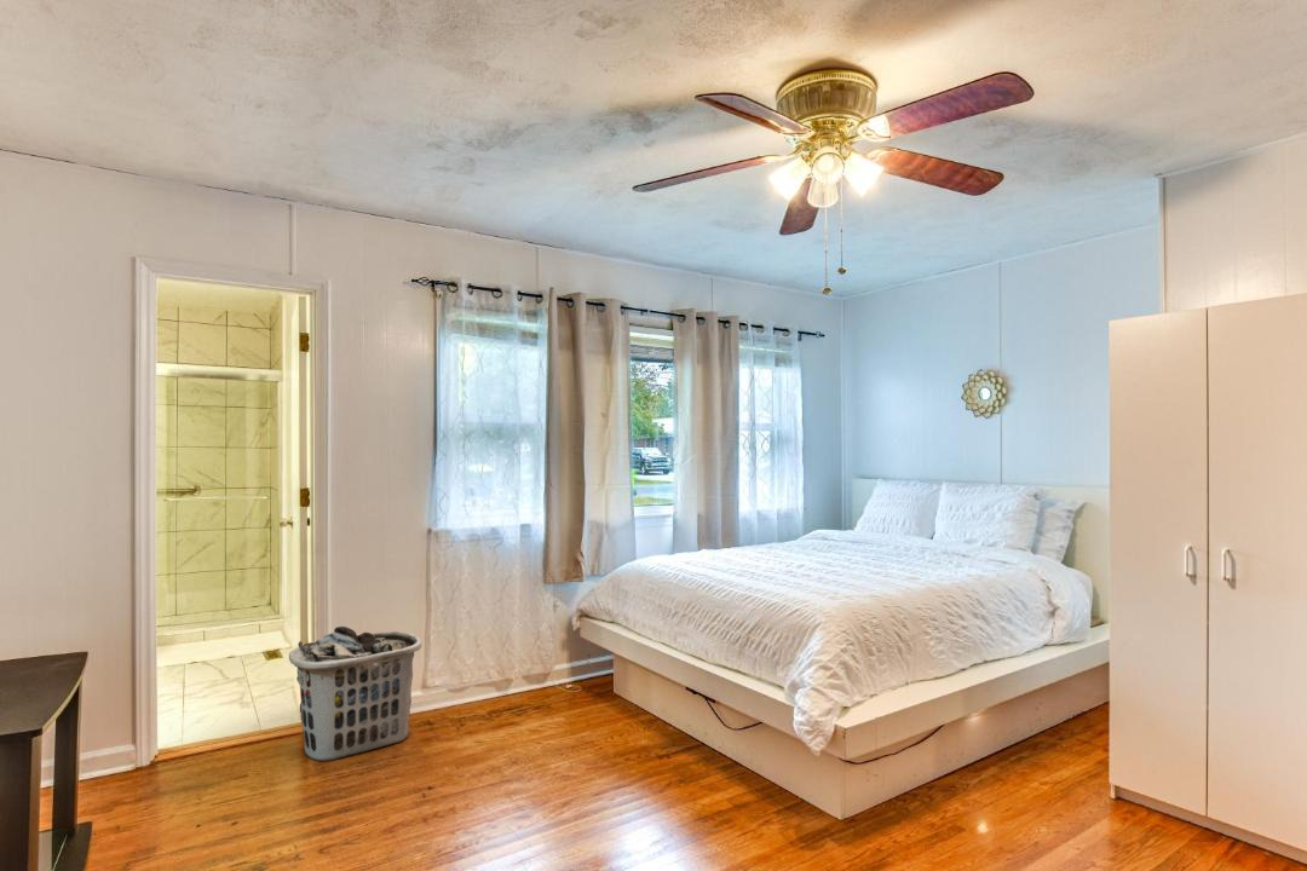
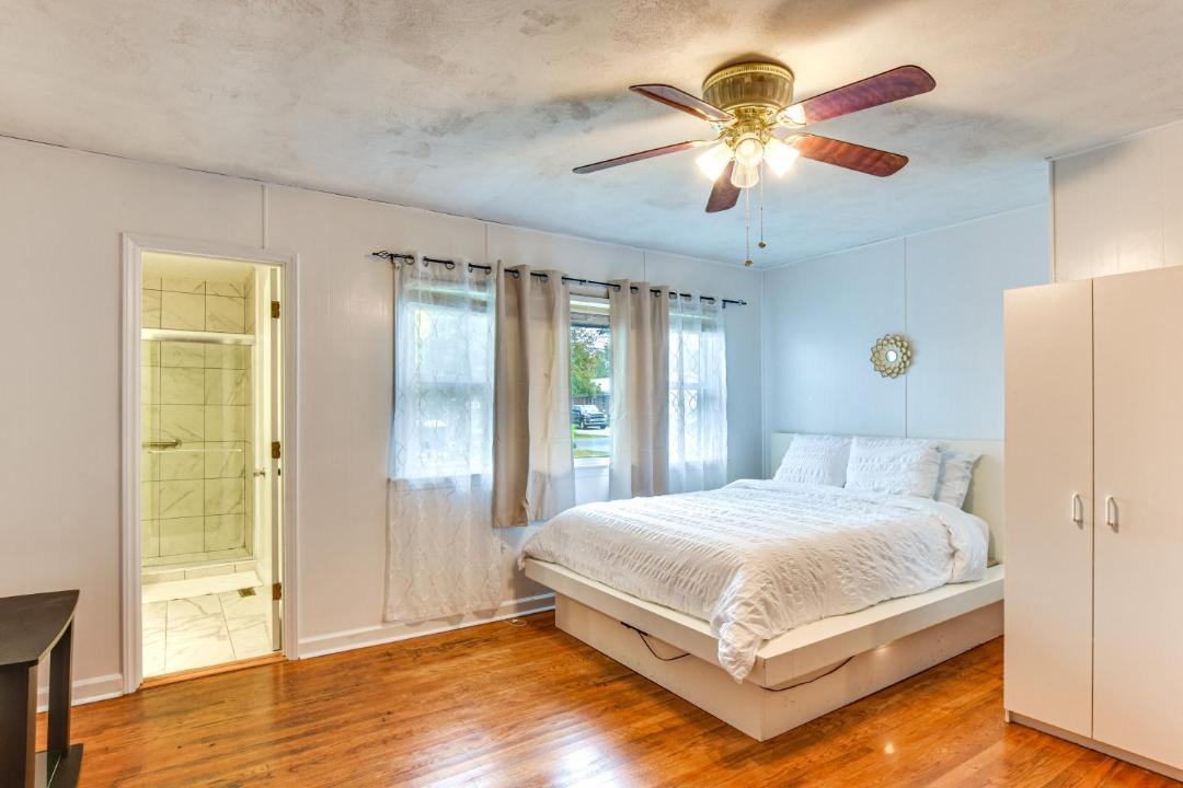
- clothes hamper (357, 683)
